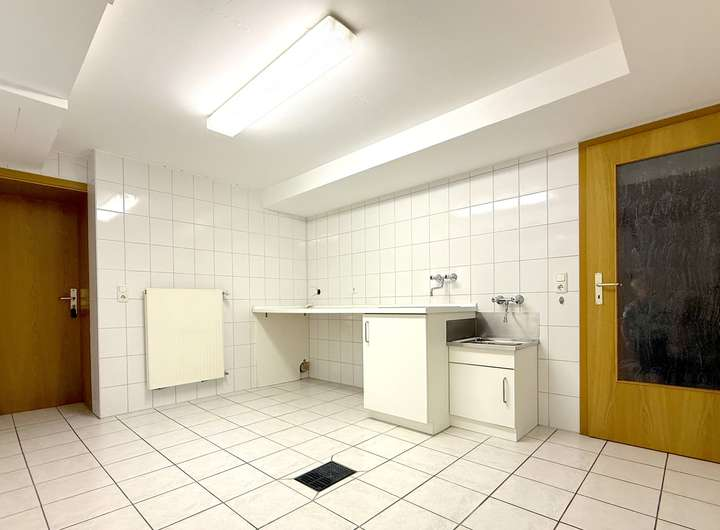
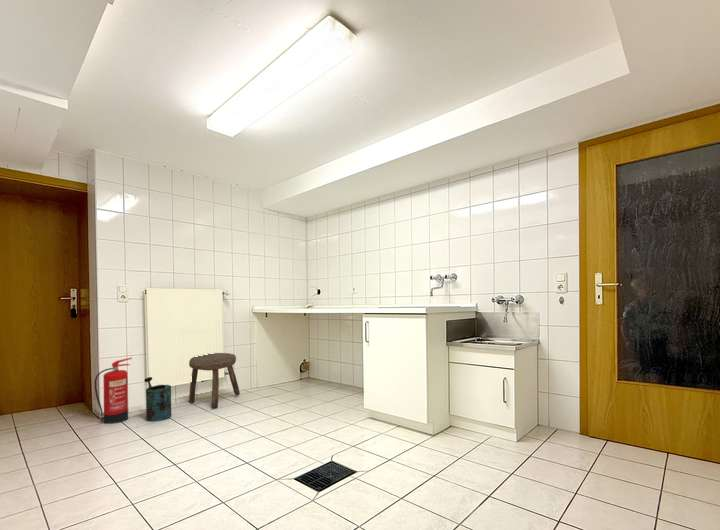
+ stool (217, 379)
+ watering can (156, 398)
+ fire extinguisher (114, 390)
